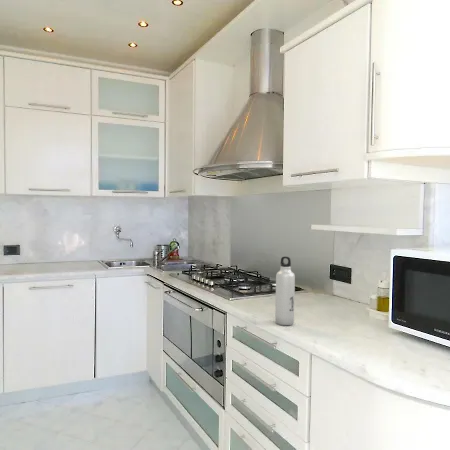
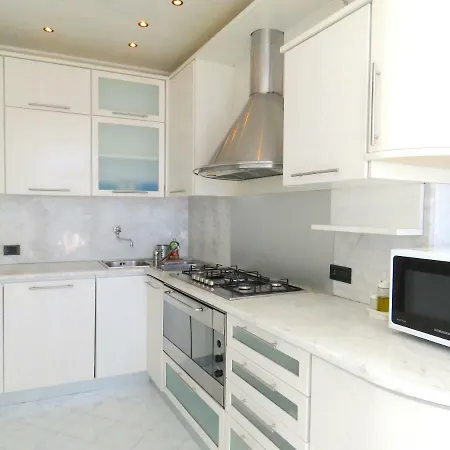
- water bottle (285, 289)
